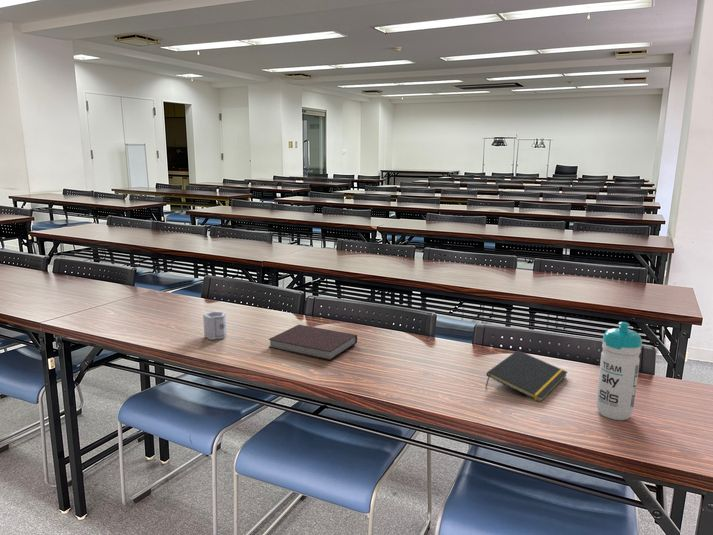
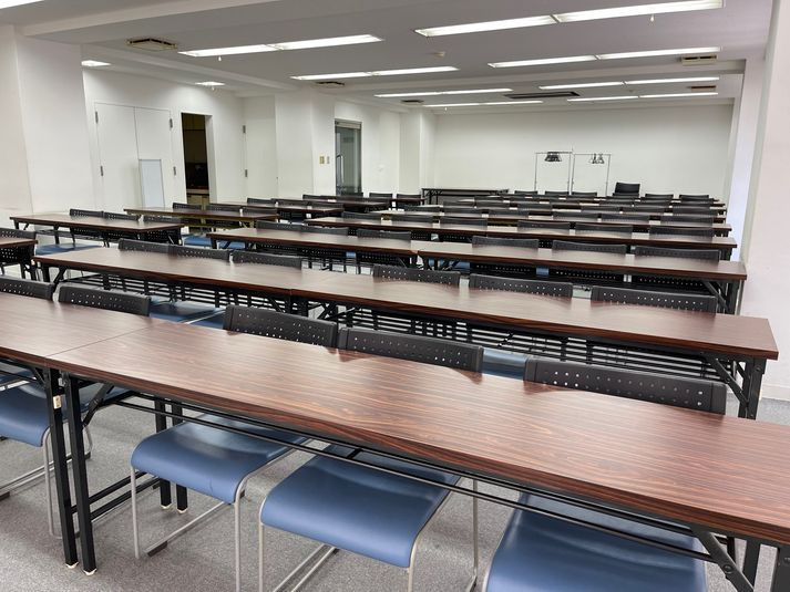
- notepad (528, 373)
- water bottle (618, 368)
- notebook (313, 341)
- cup (213, 324)
